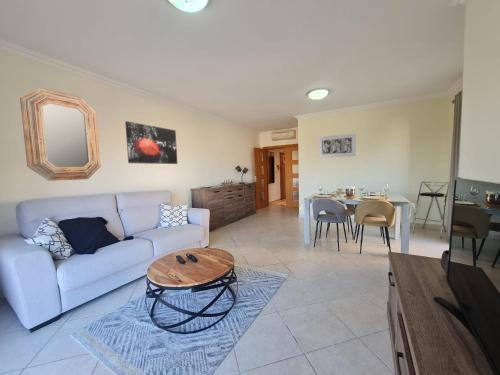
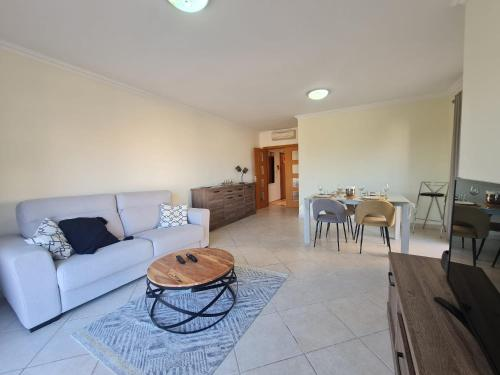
- home mirror (66, 136)
- wall art (154, 145)
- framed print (336, 146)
